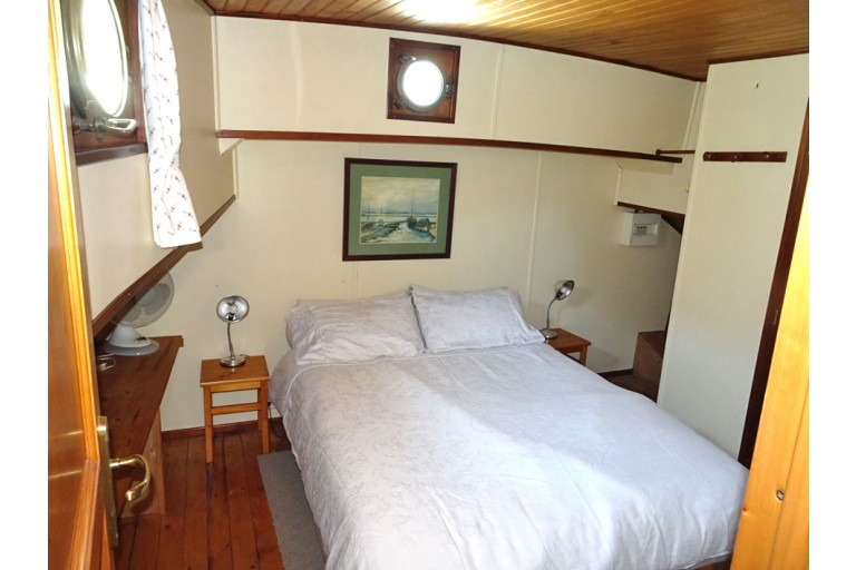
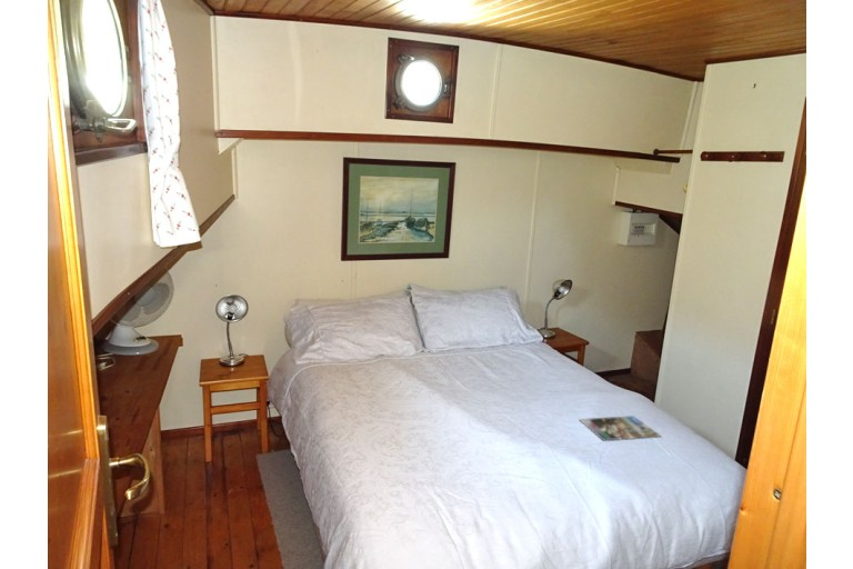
+ magazine (619, 427)
